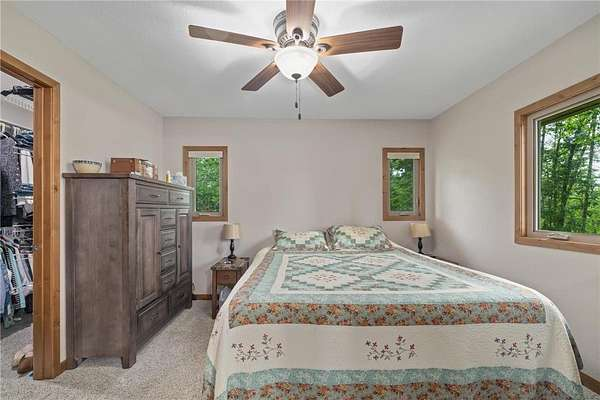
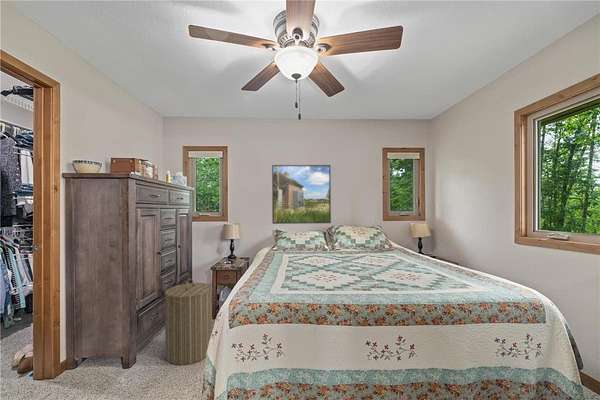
+ laundry hamper (189, 315)
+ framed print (301, 194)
